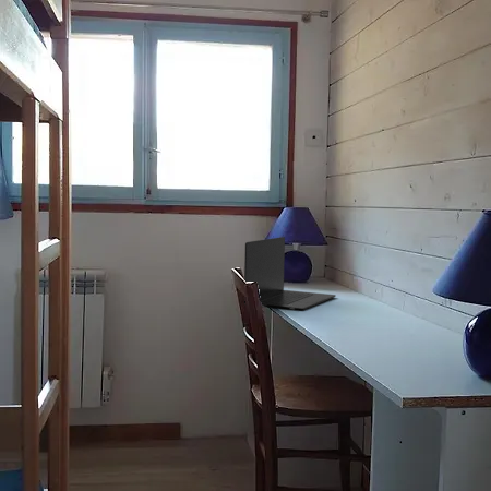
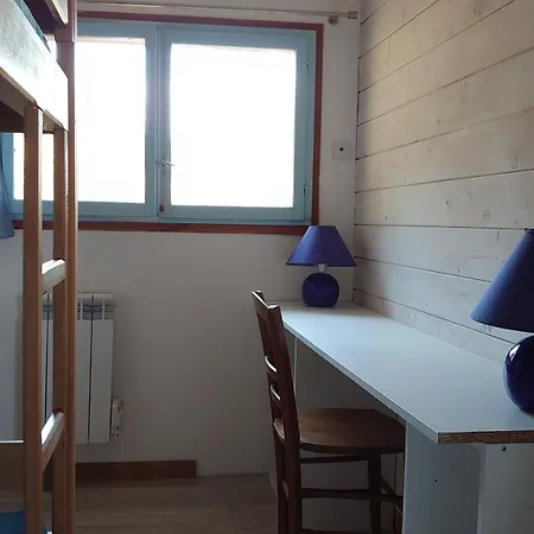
- laptop (283, 271)
